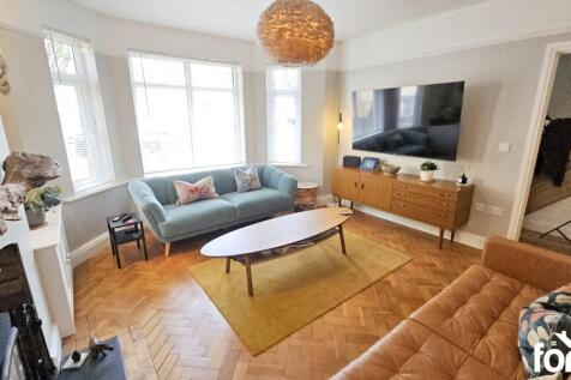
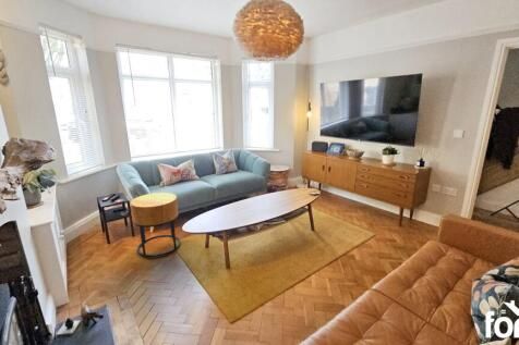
+ side table (157, 222)
